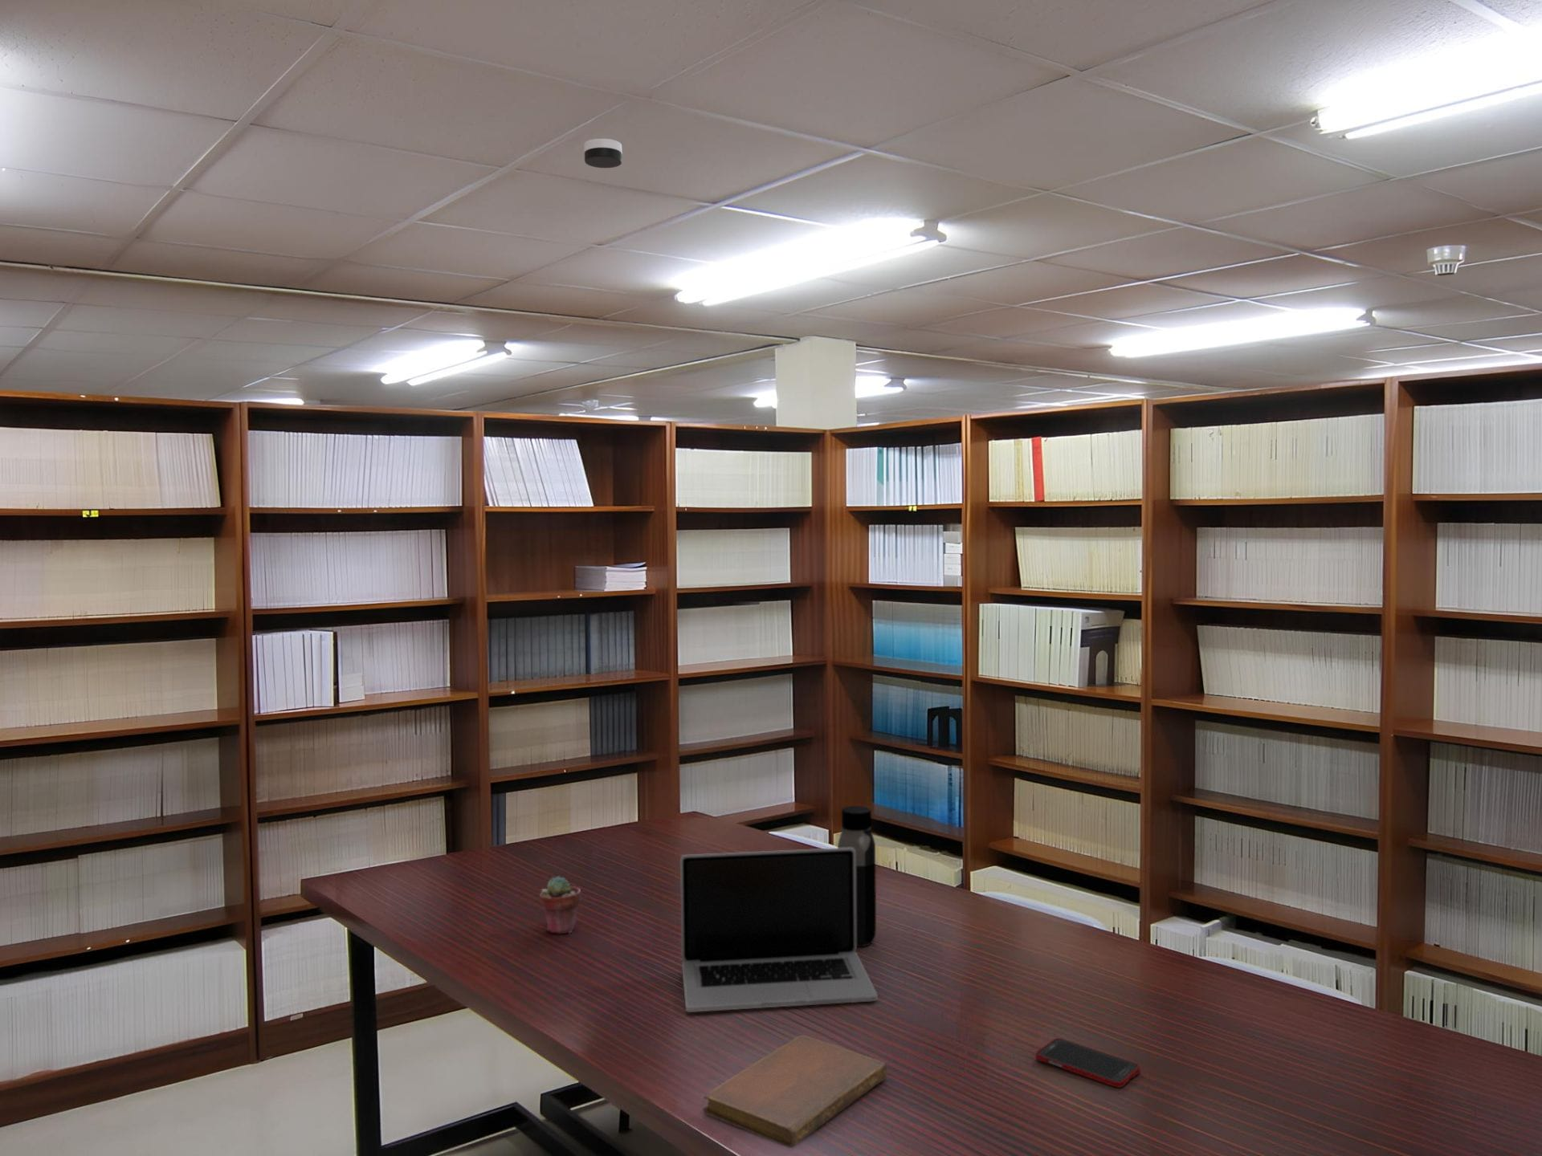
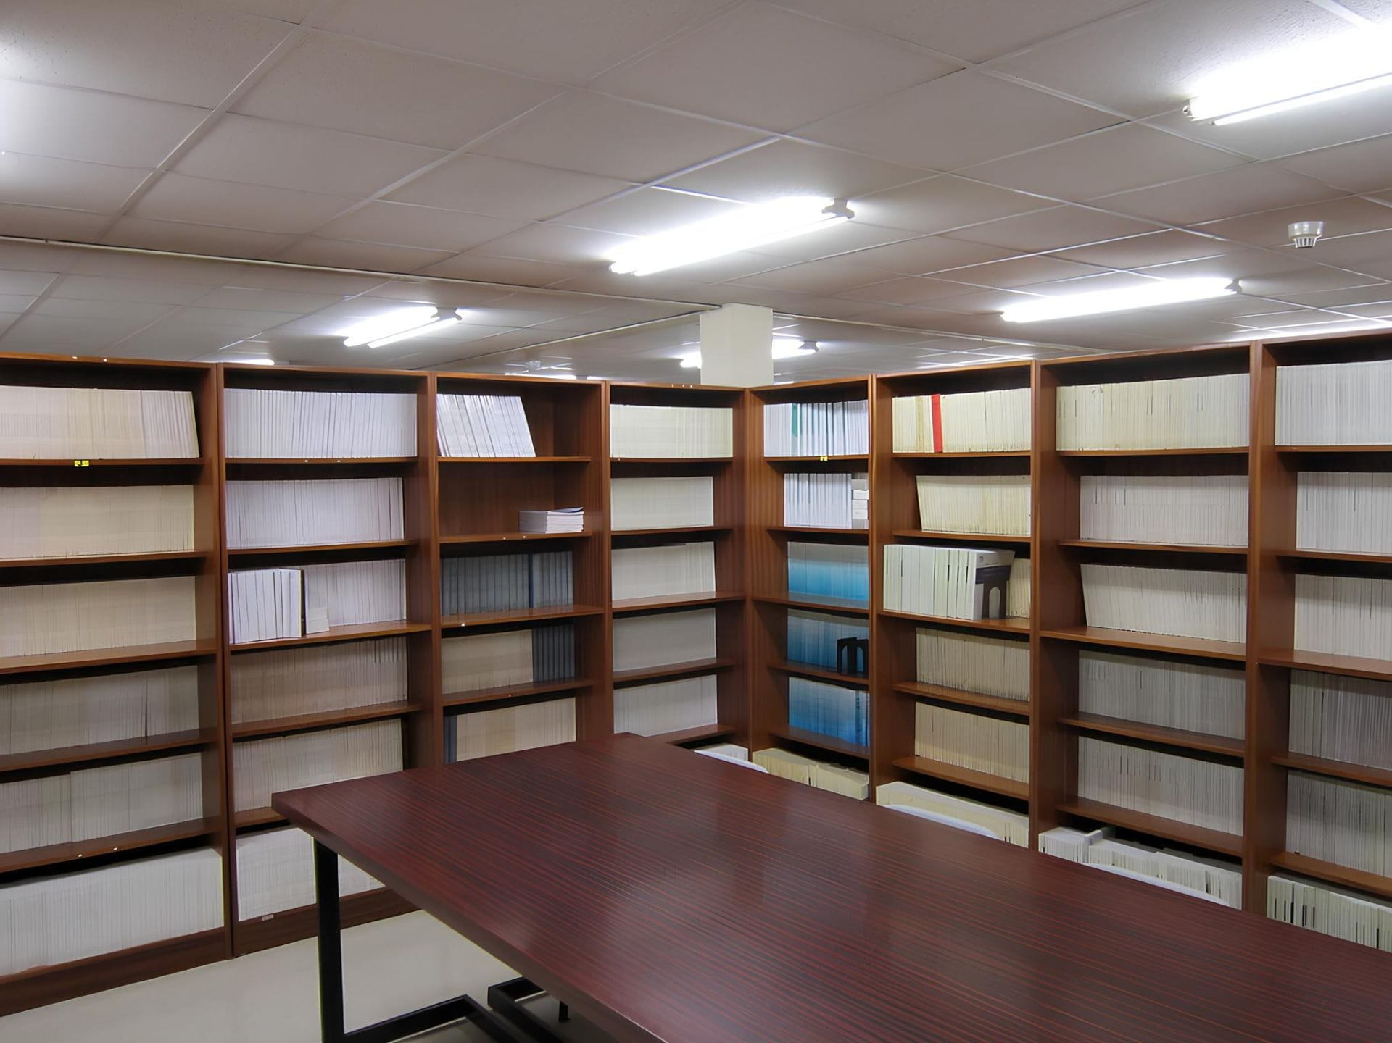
- laptop (775, 926)
- water bottle (856, 875)
- cell phone (1087, 1062)
- potted succulent (560, 902)
- notebook (798, 1086)
- smoke detector (602, 153)
